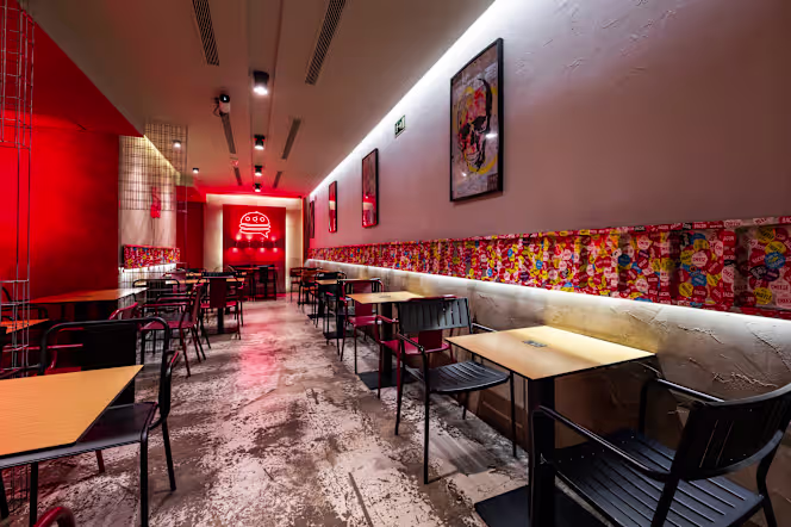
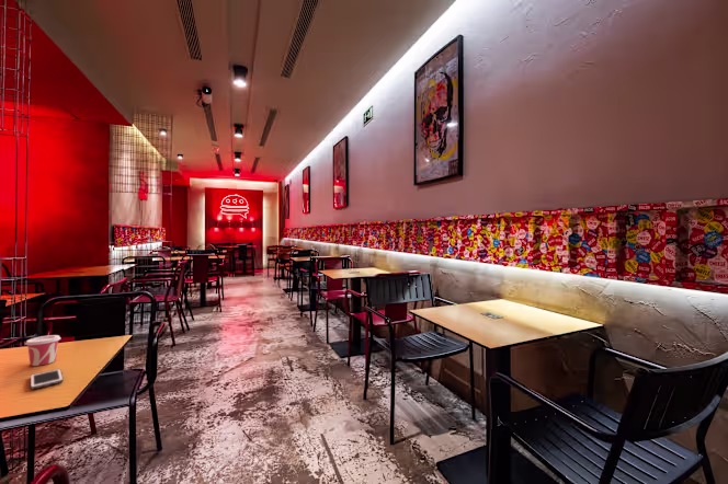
+ cup (43, 350)
+ cell phone (46, 378)
